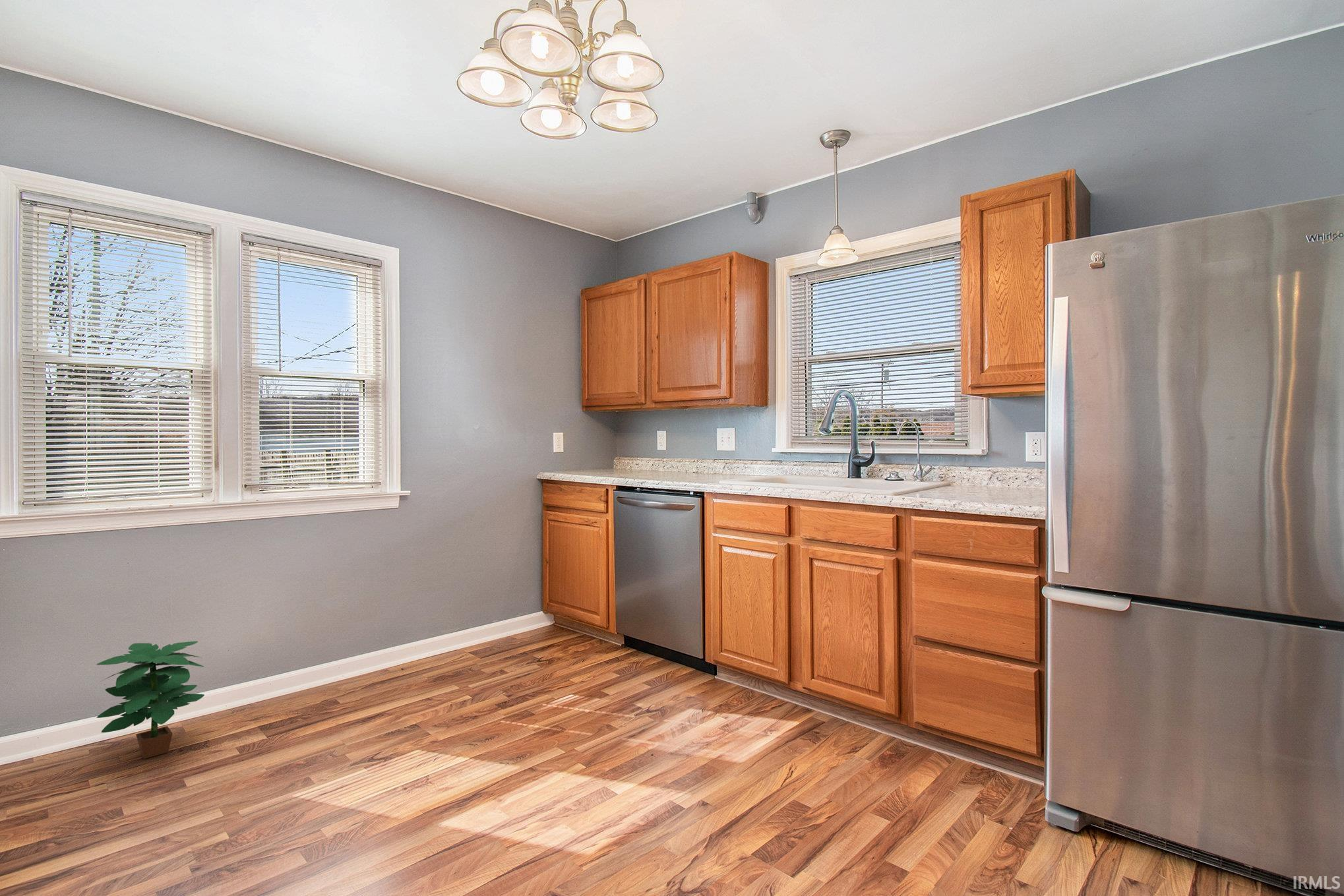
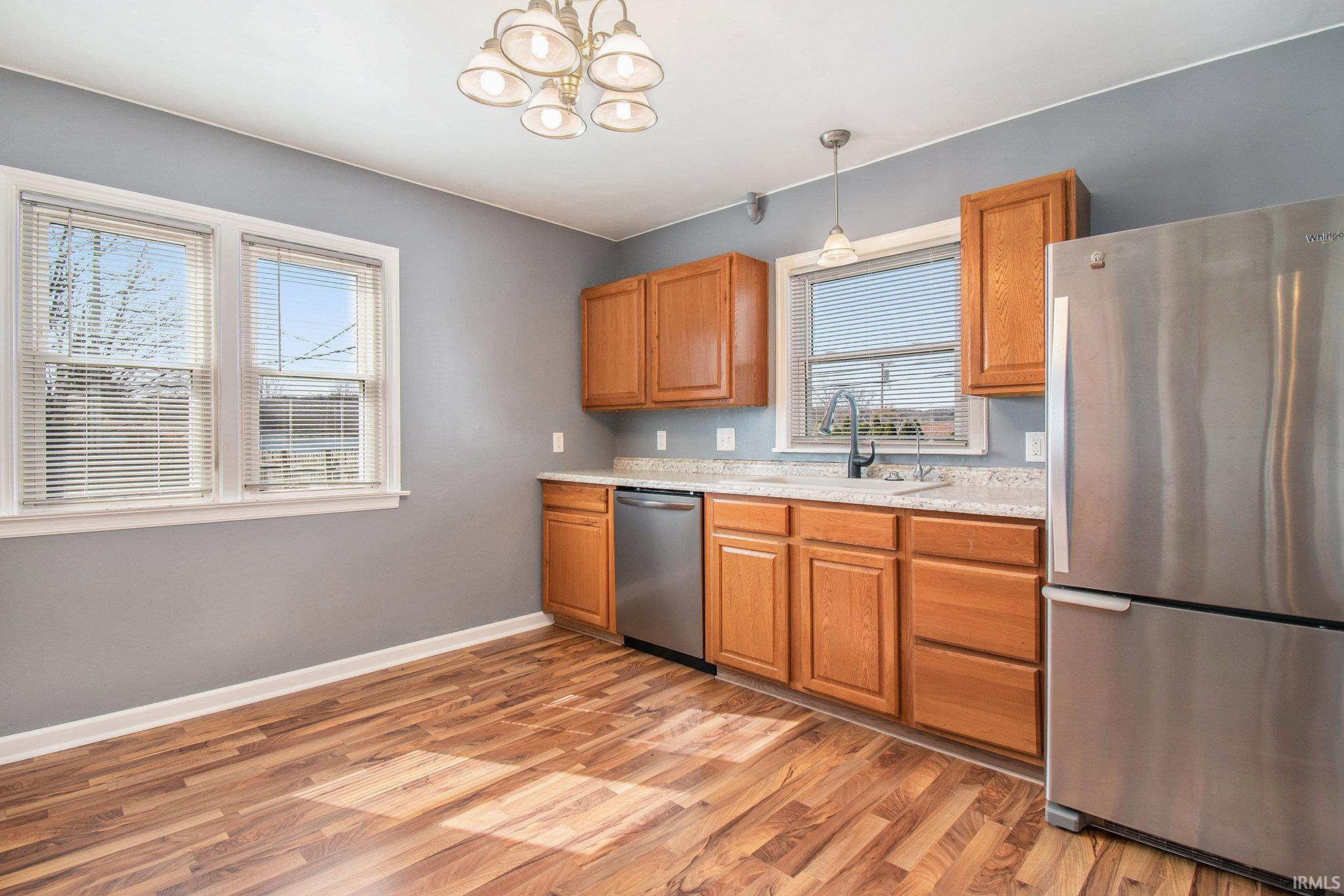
- potted plant (154, 700)
